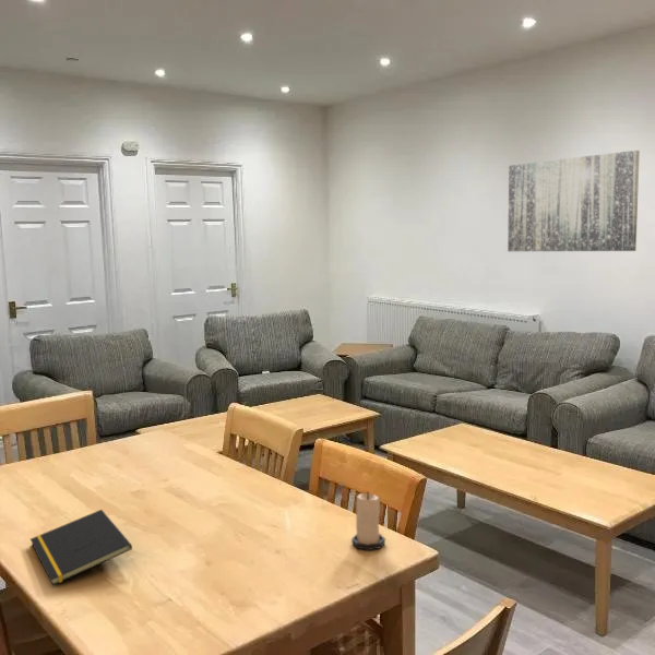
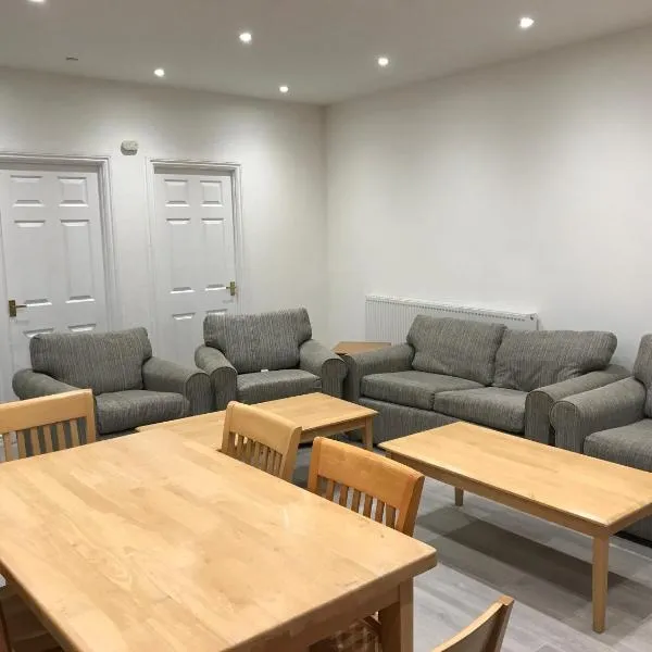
- candle (368, 516)
- wall art (568, 205)
- notepad (79, 544)
